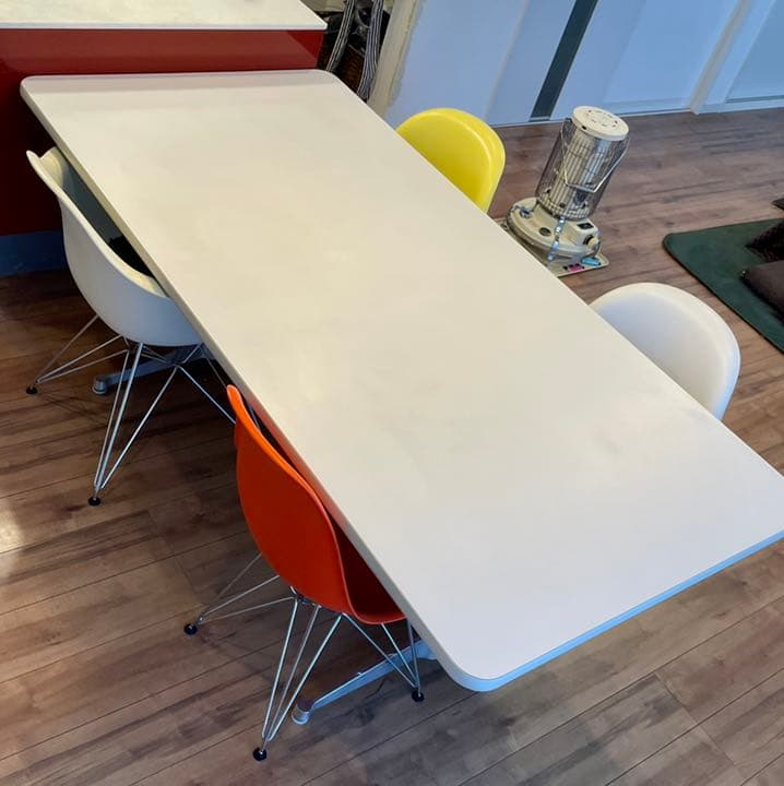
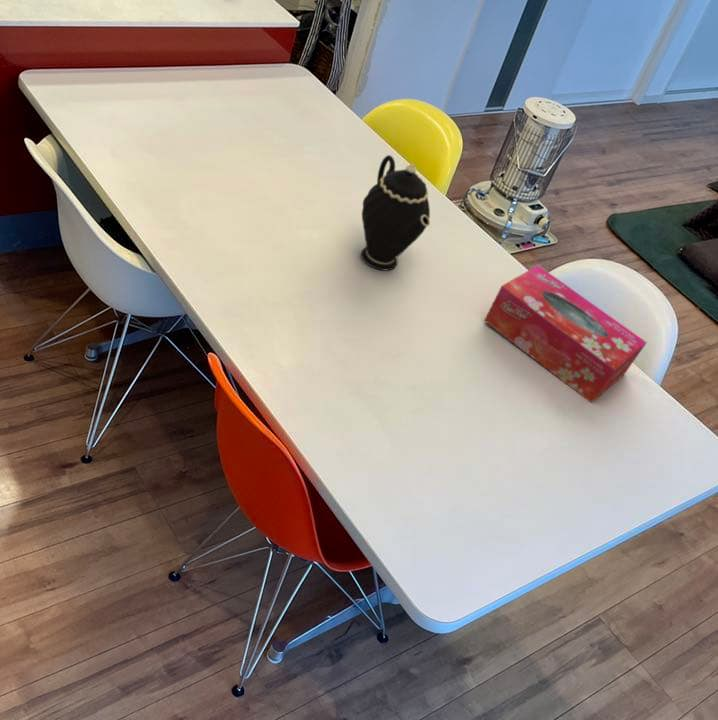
+ tissue box (563, 331)
+ teapot (395, 214)
